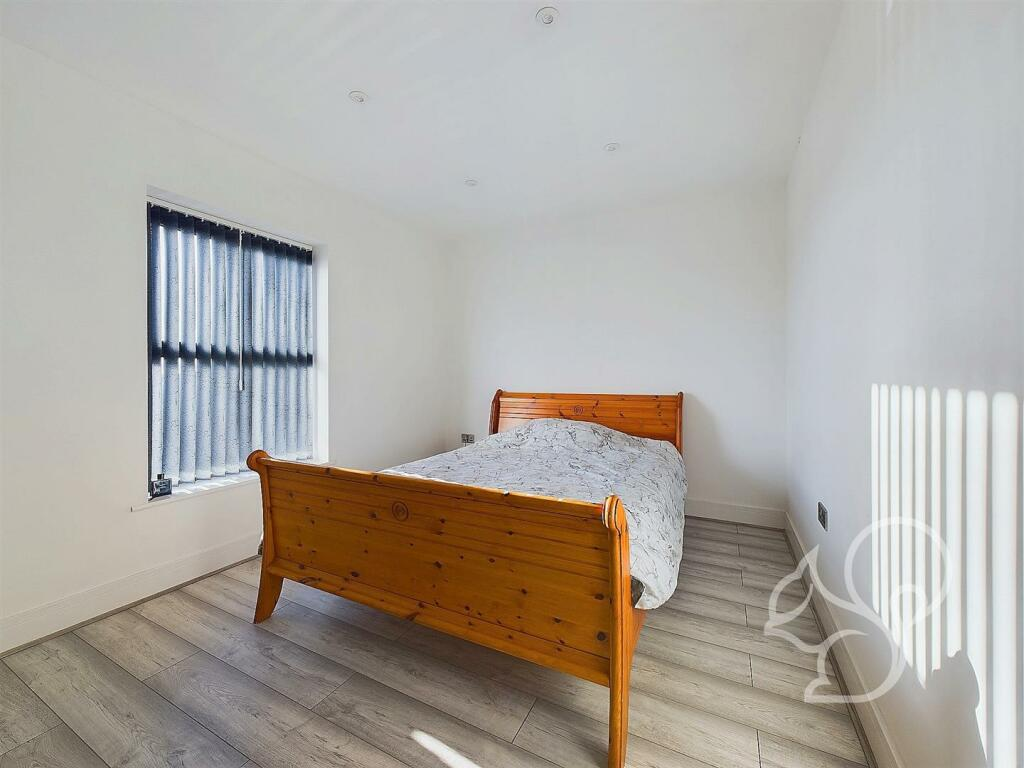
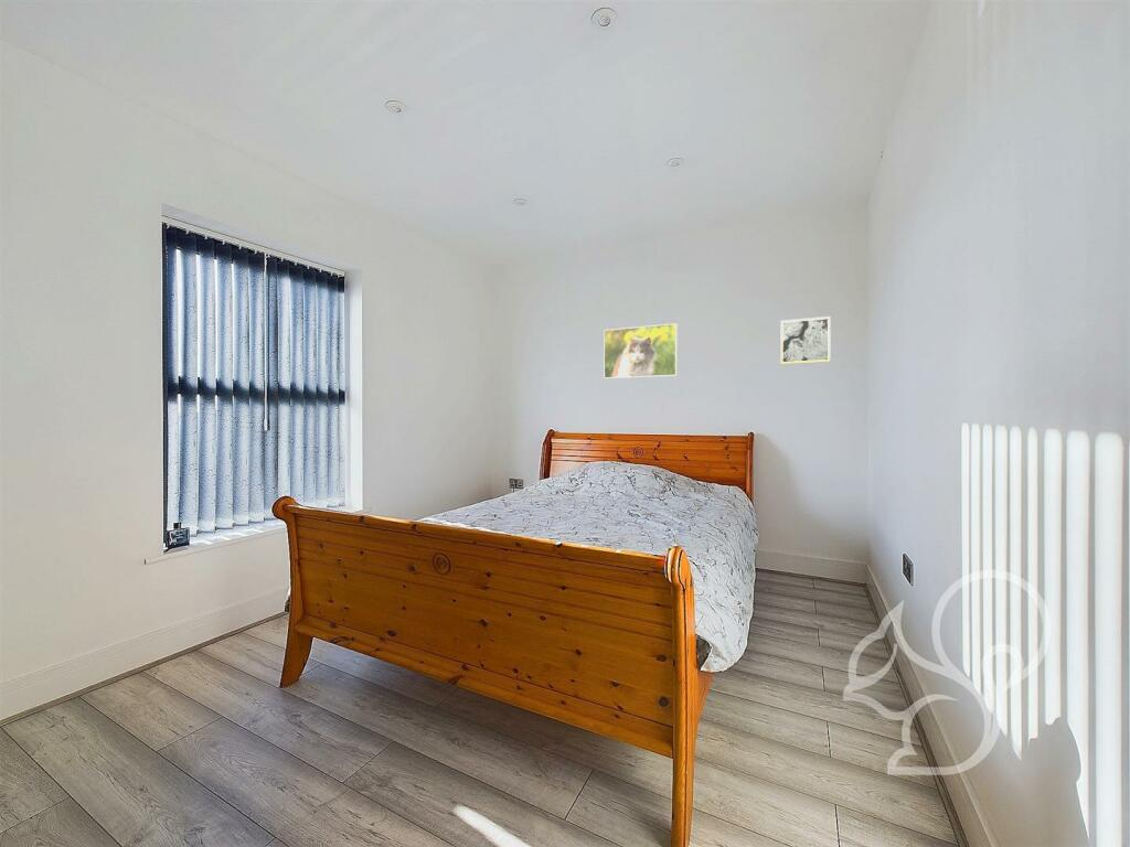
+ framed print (639, 352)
+ wall art (804, 340)
